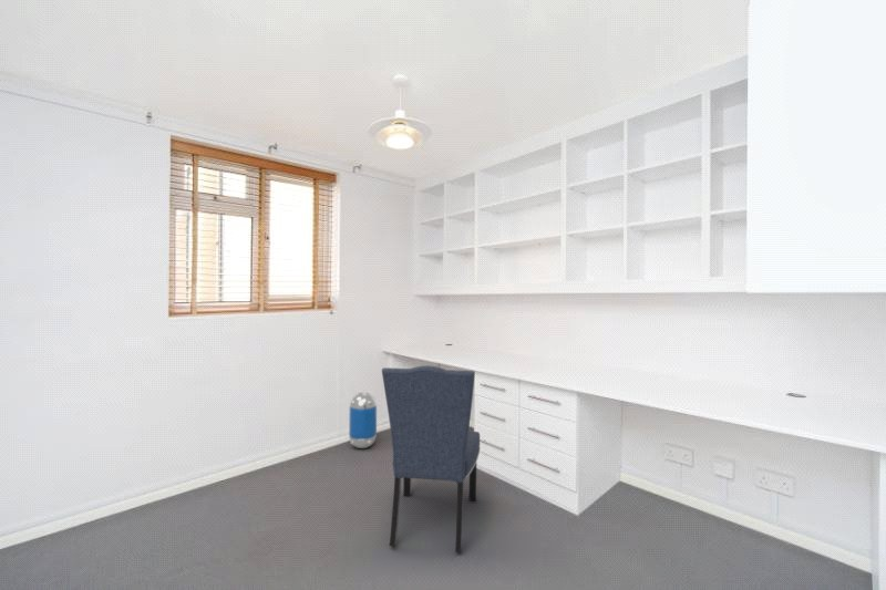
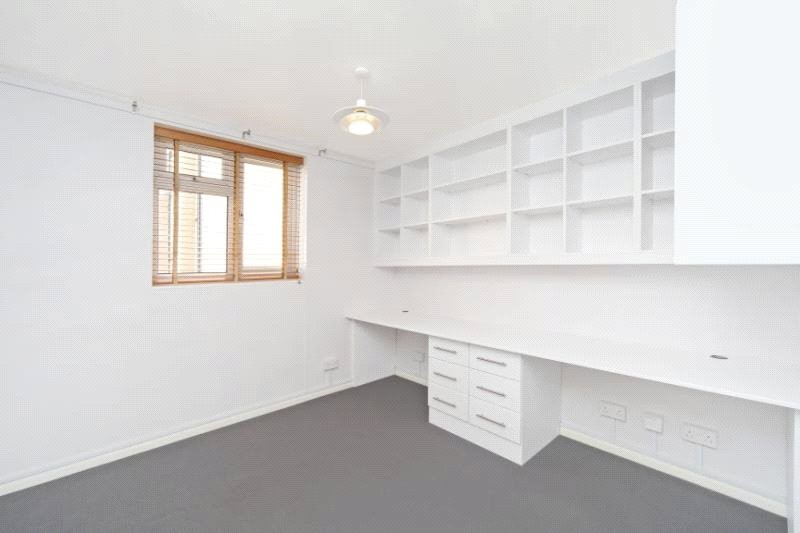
- chair (434, 438)
- trash can (362, 420)
